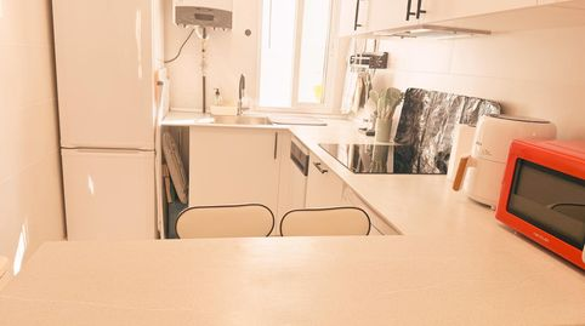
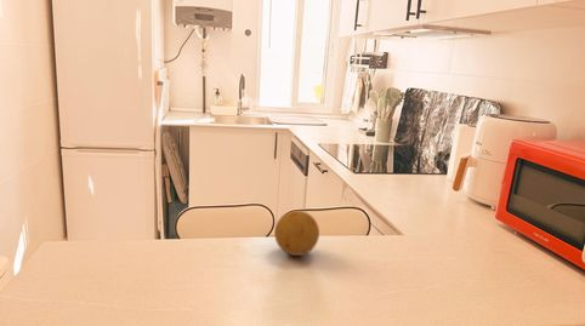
+ fruit (296, 233)
